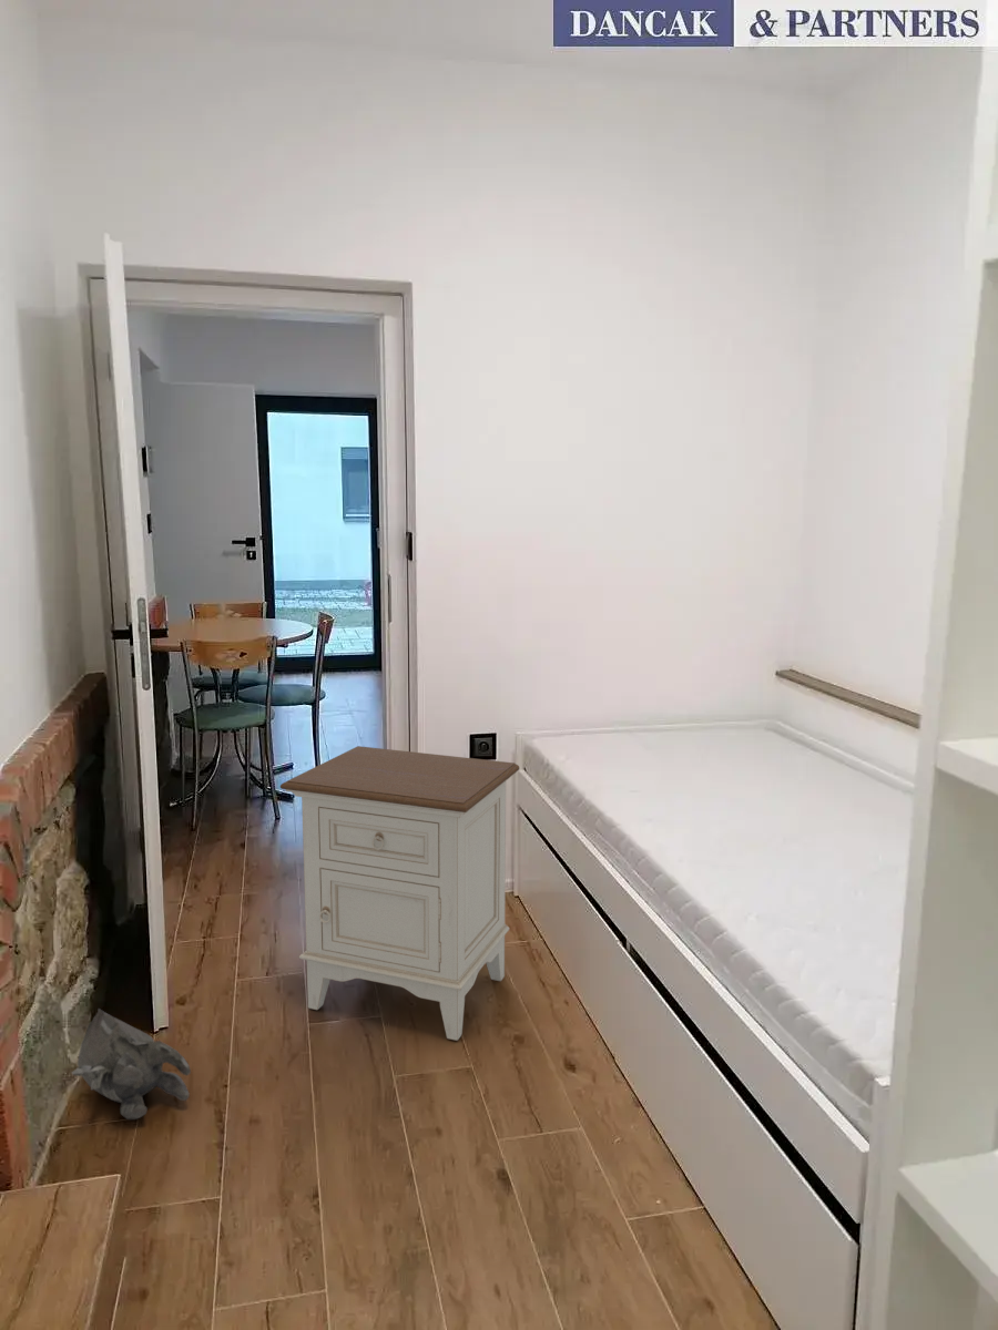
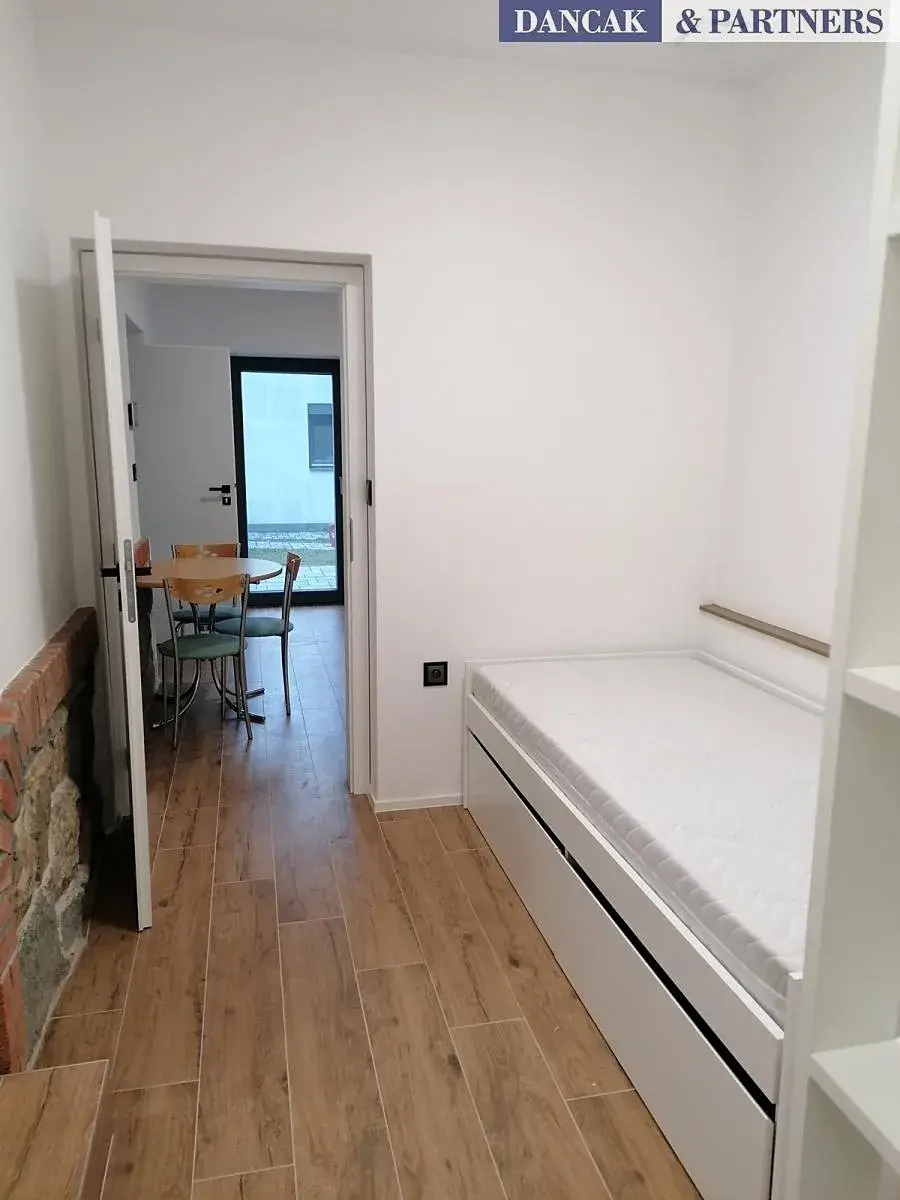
- plush toy (134, 1053)
- nightstand (405, 886)
